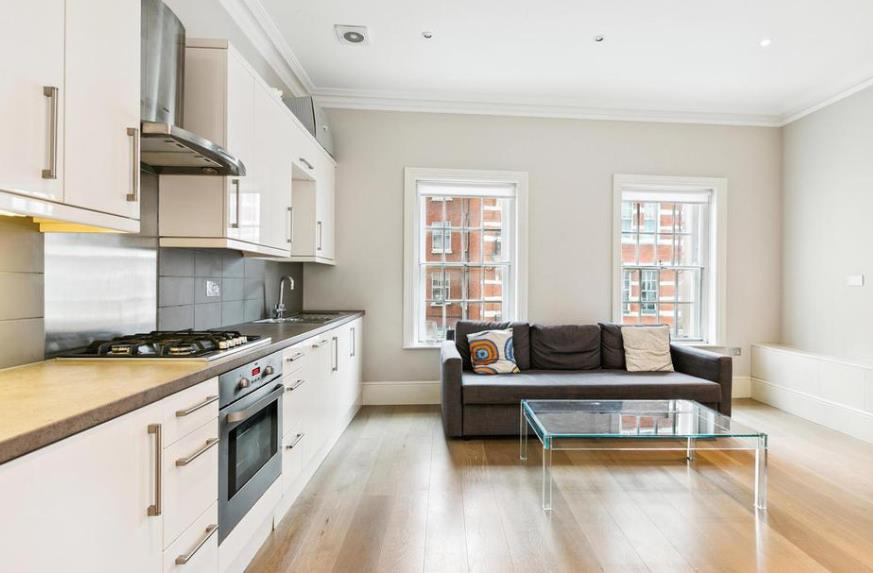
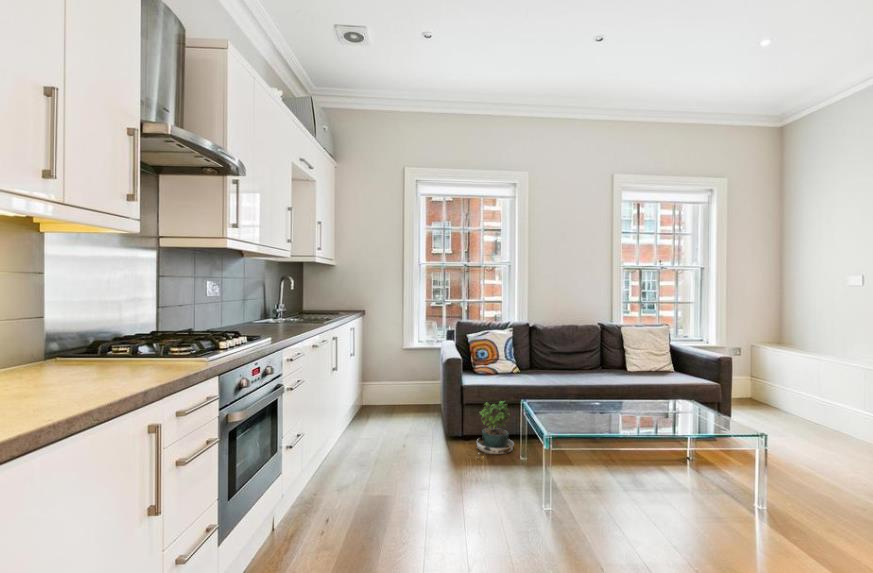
+ potted plant (494, 425)
